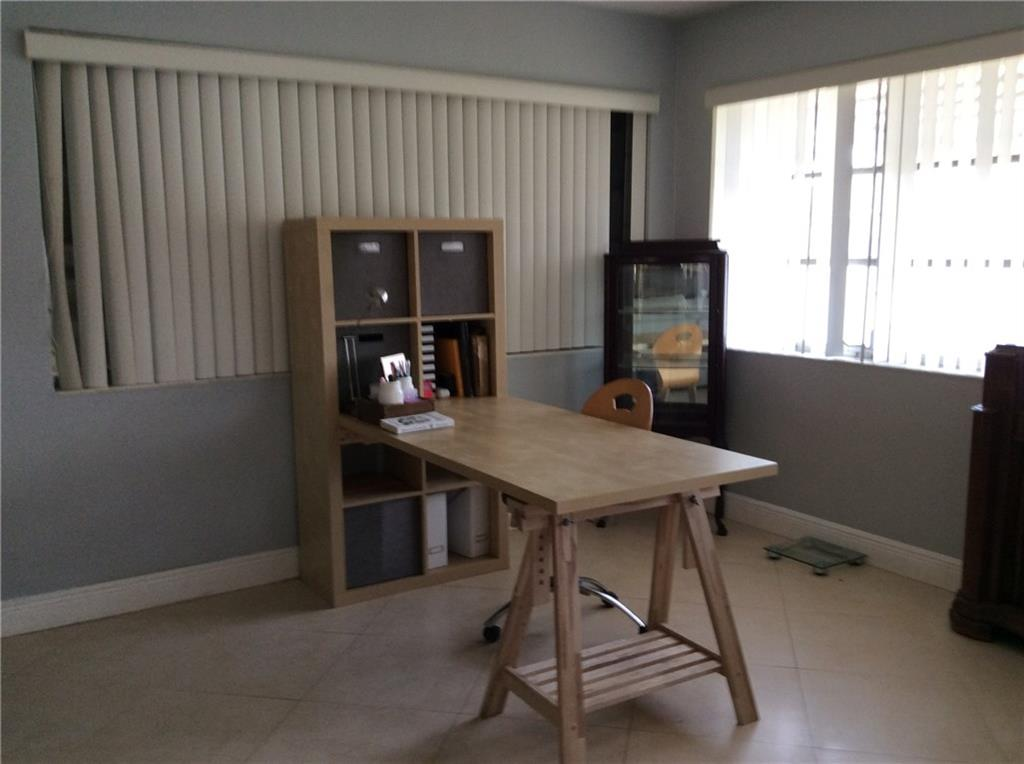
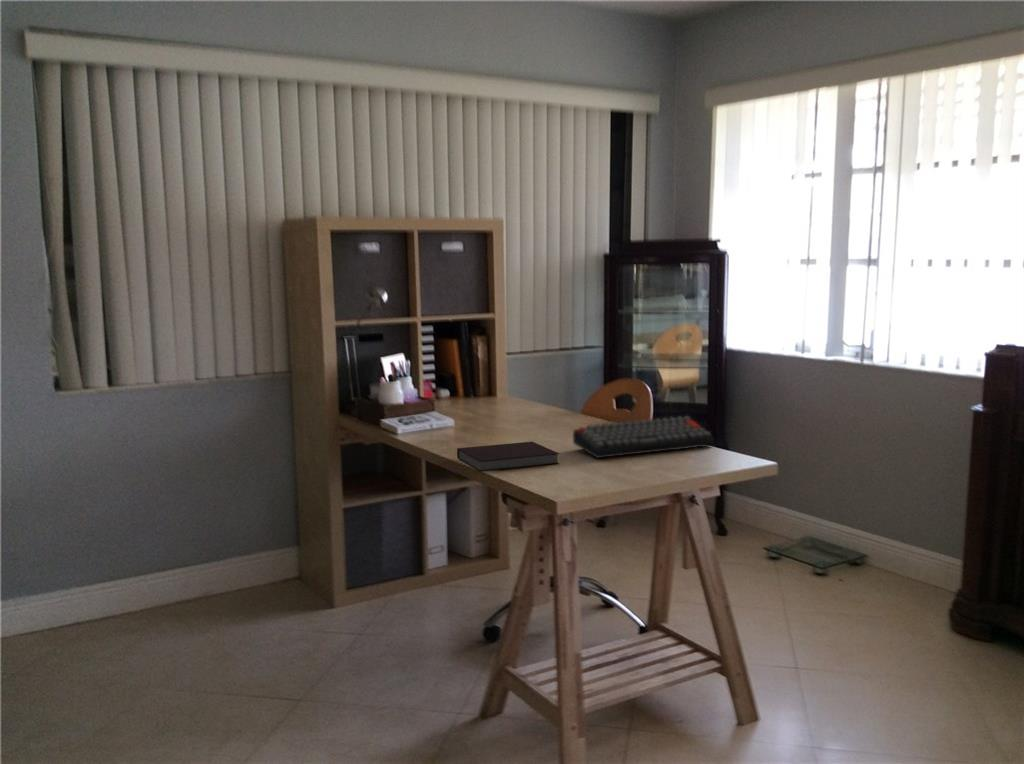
+ notebook (507, 455)
+ keyboard (643, 435)
